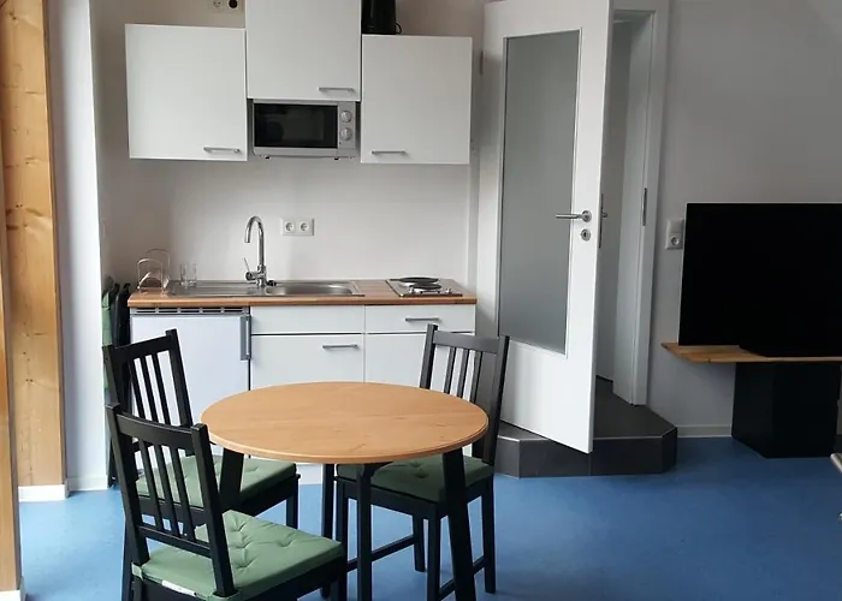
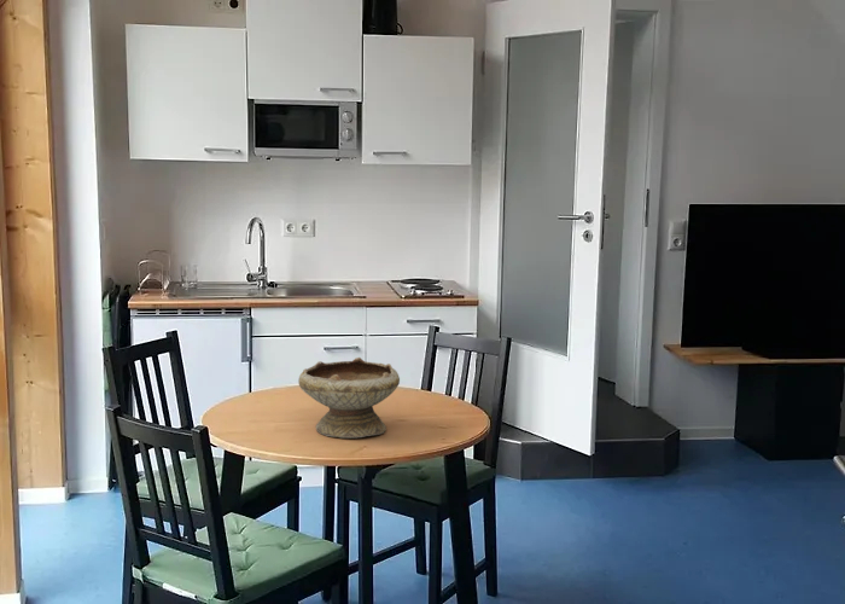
+ bowl (349, 396)
